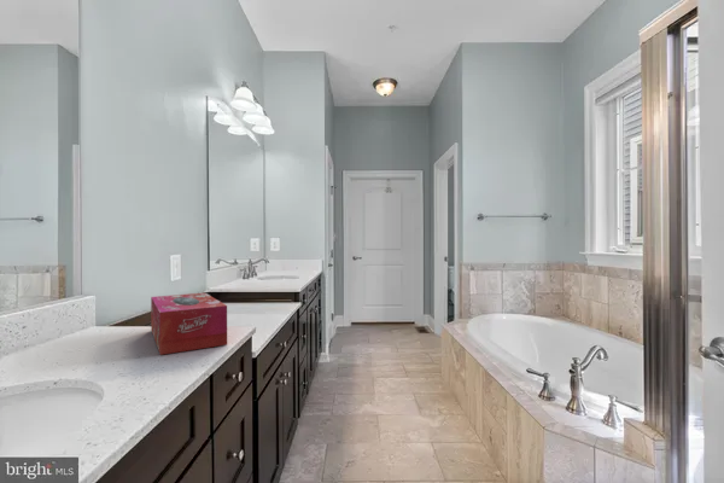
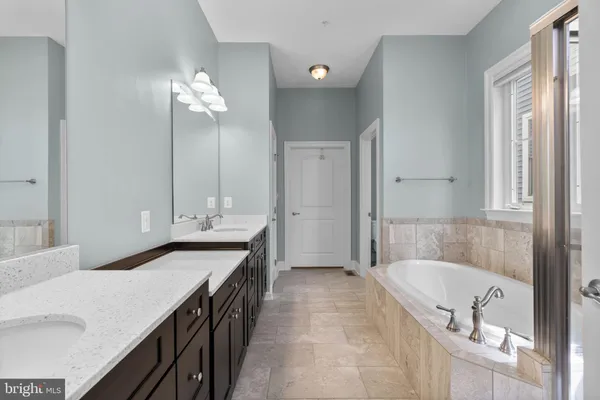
- tissue box (186, 319)
